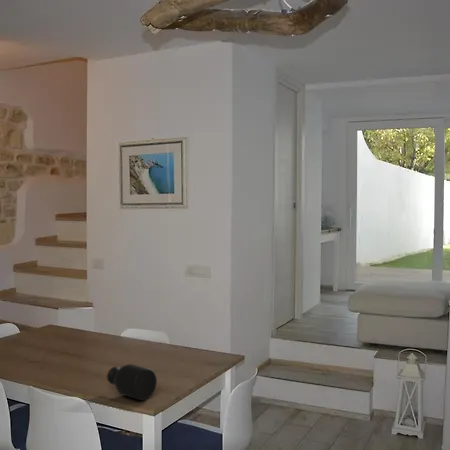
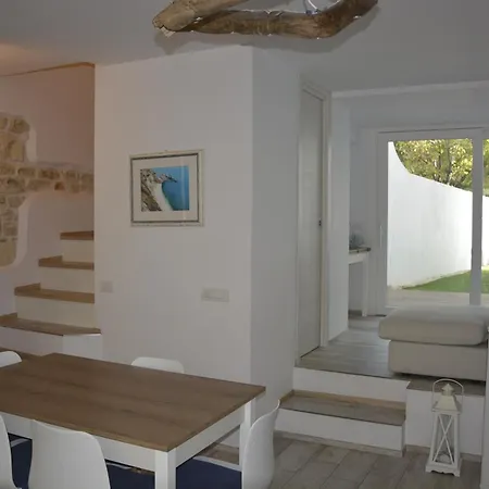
- bottle (128, 379)
